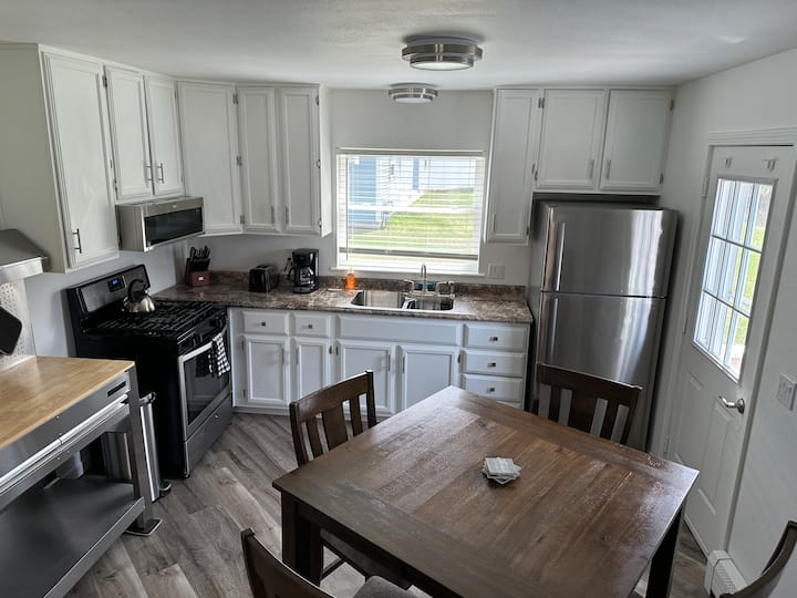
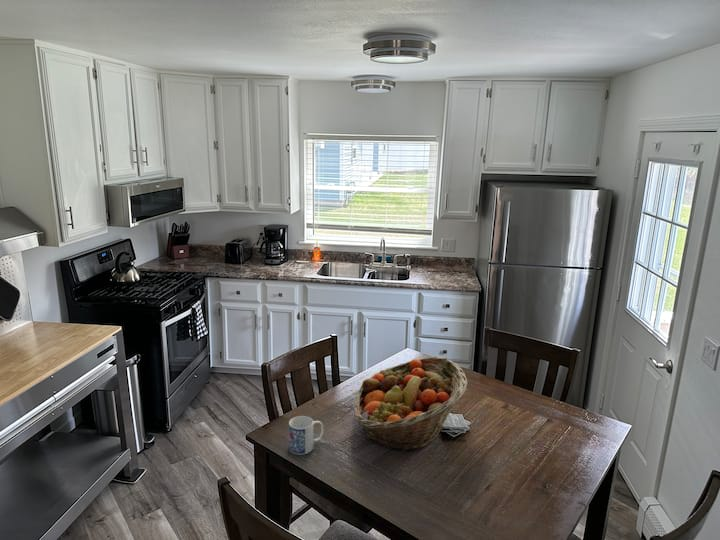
+ mug (306, 433)
+ fruit basket (408, 398)
